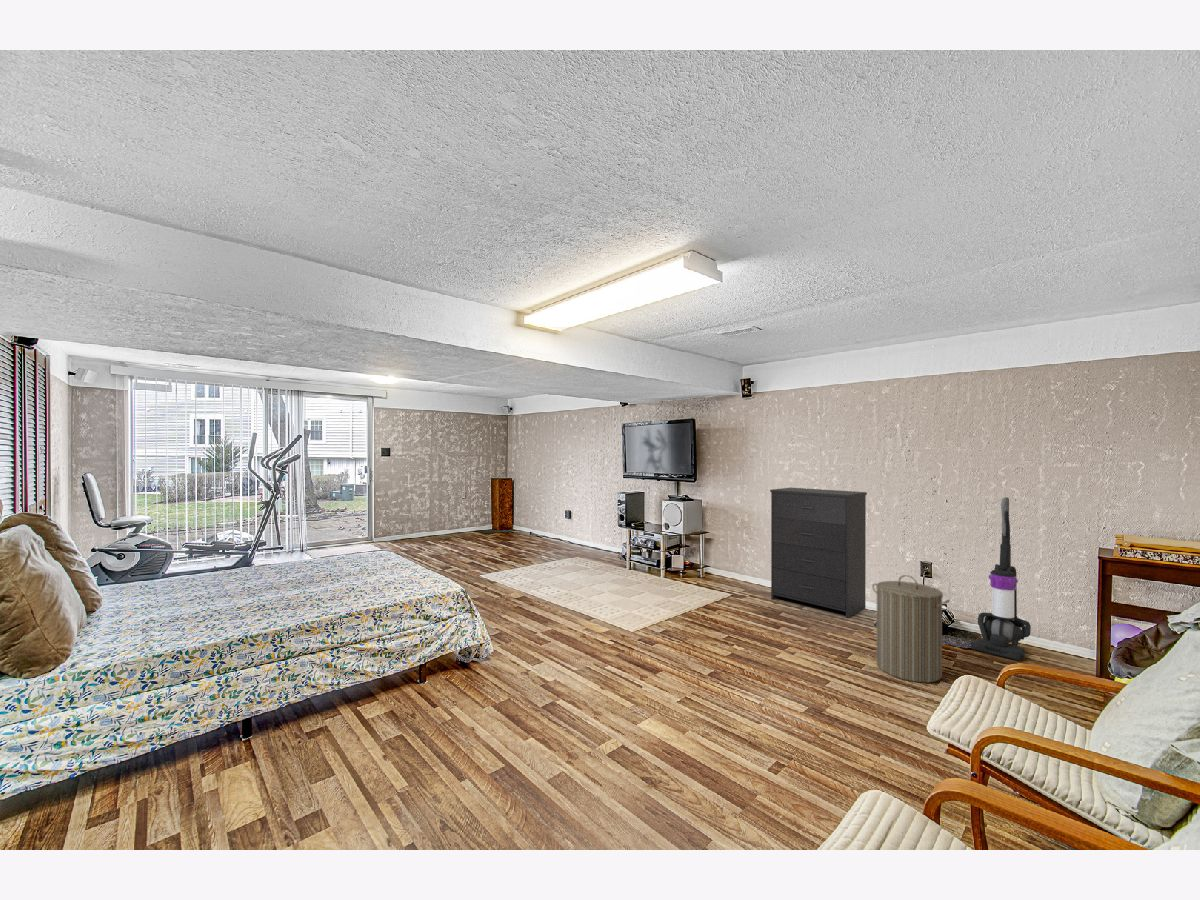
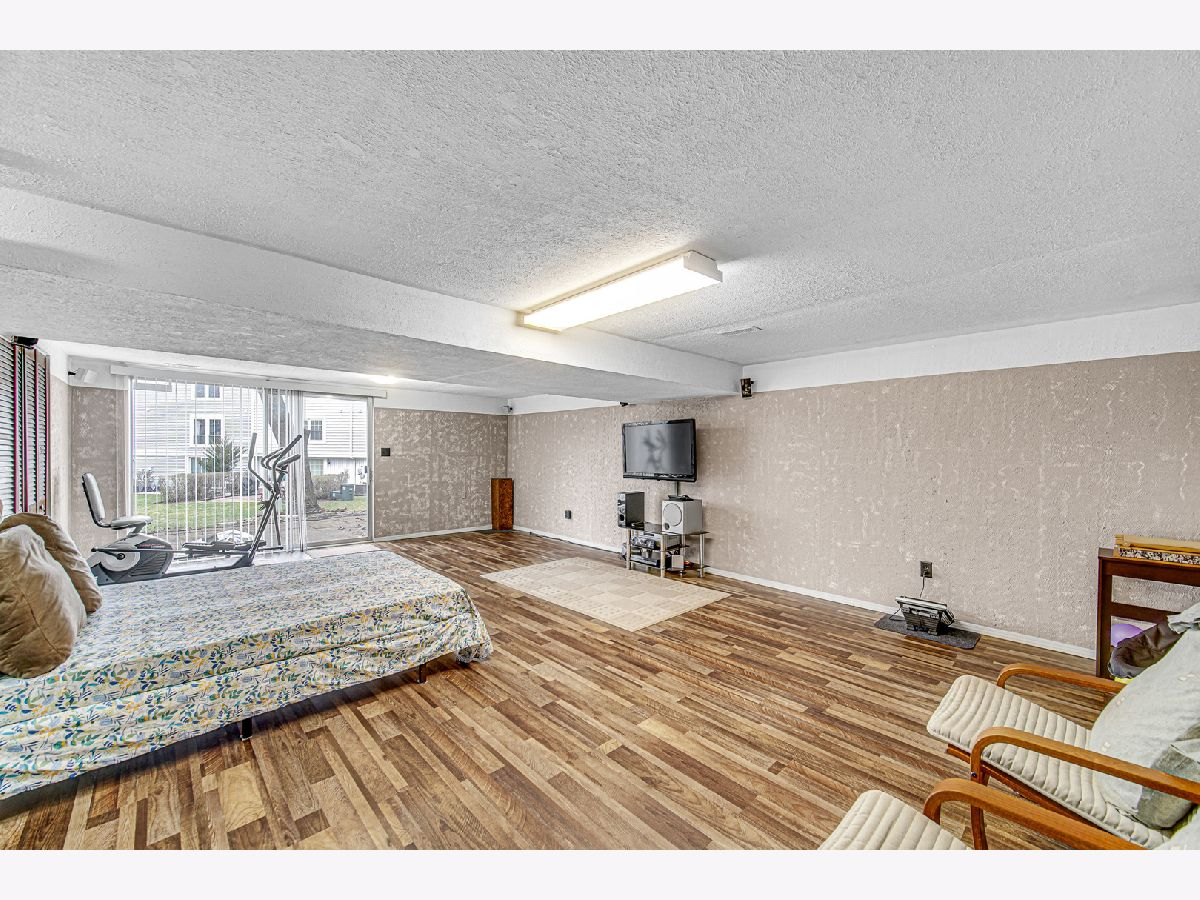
- laundry hamper (908, 622)
- dresser (816, 547)
- vacuum cleaner (1001, 573)
